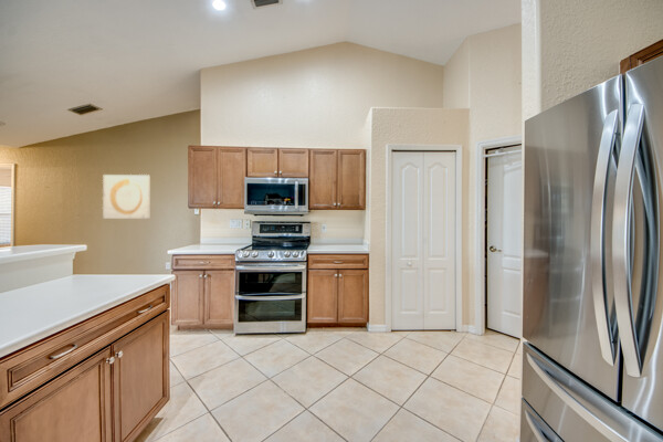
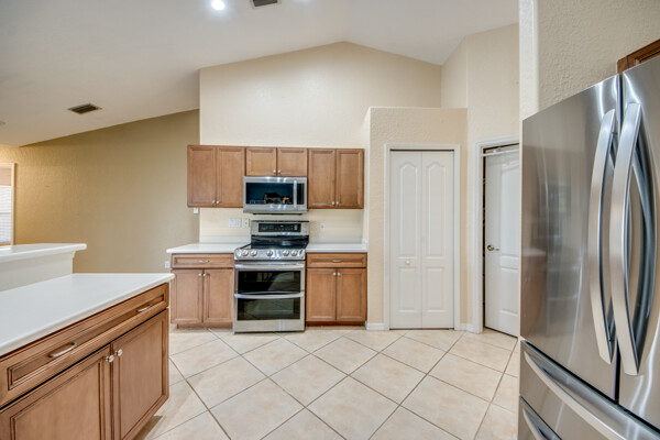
- wall art (126, 197)
